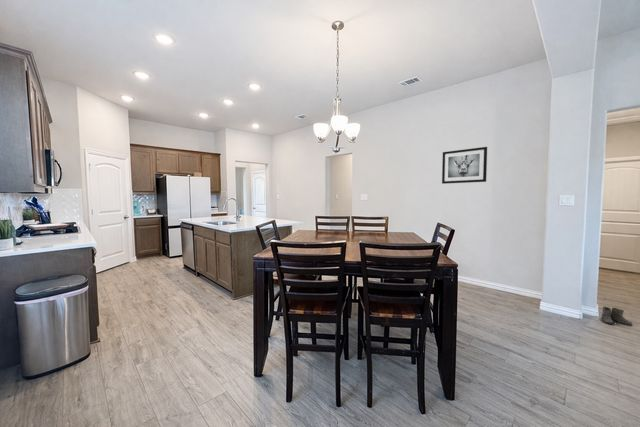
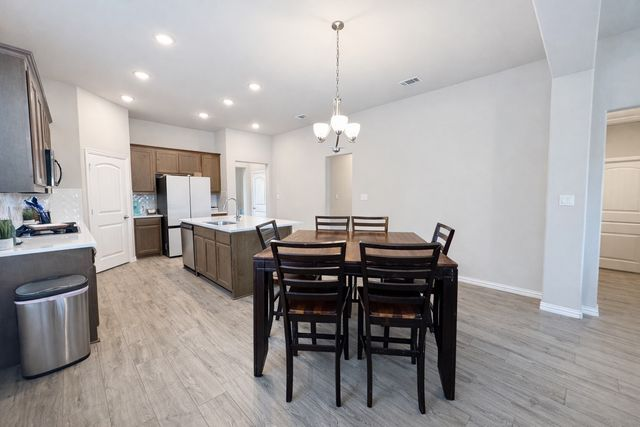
- boots (613, 315)
- wall art (463, 166)
